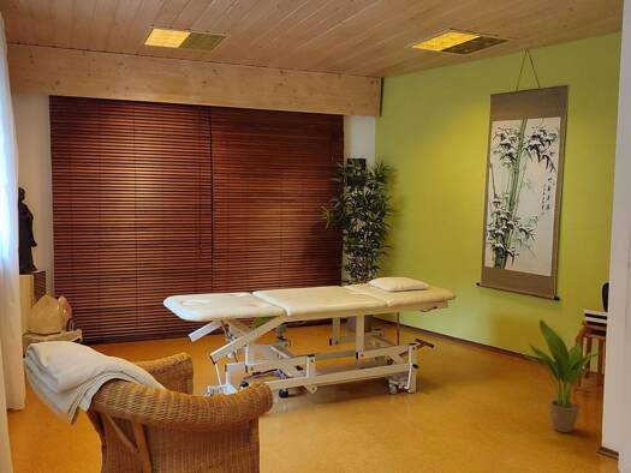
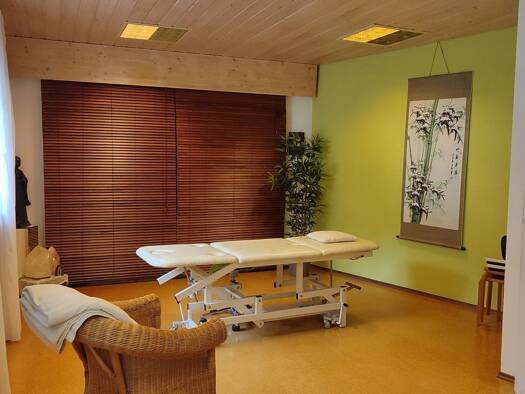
- potted plant (556, 378)
